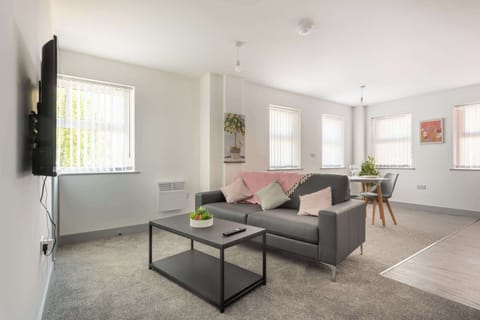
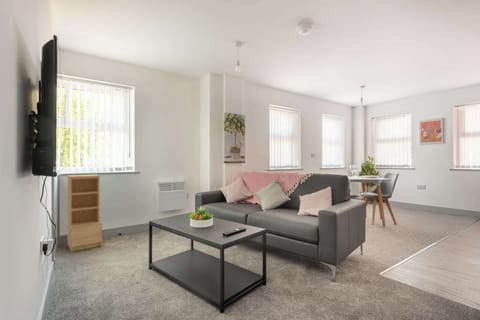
+ bookshelf (84, 210)
